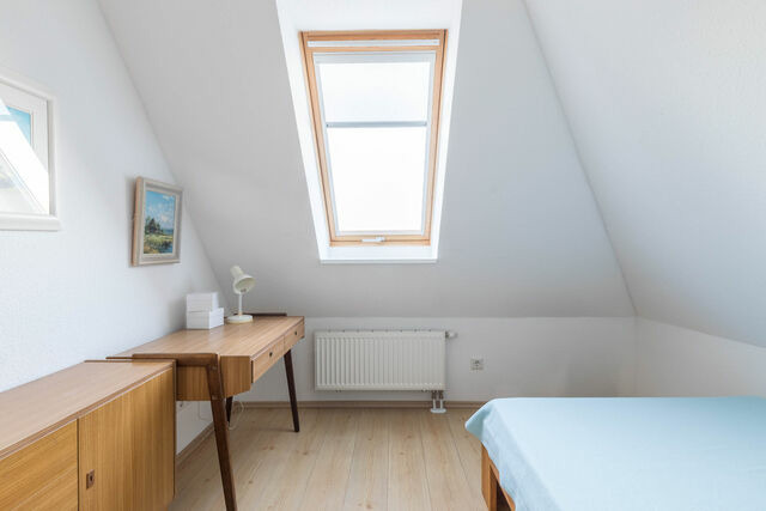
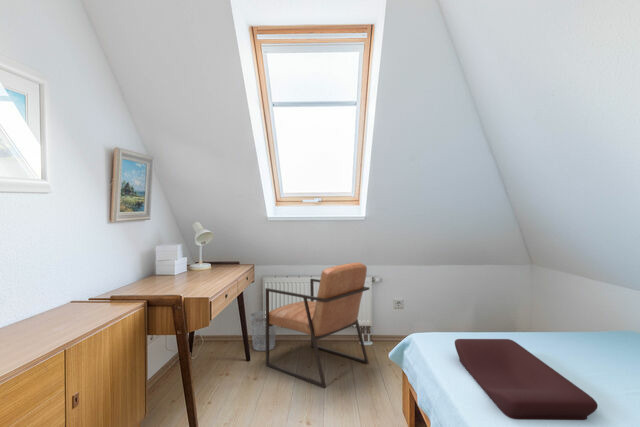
+ chair (317, 313)
+ wastebasket (263, 330)
+ cushion (512, 373)
